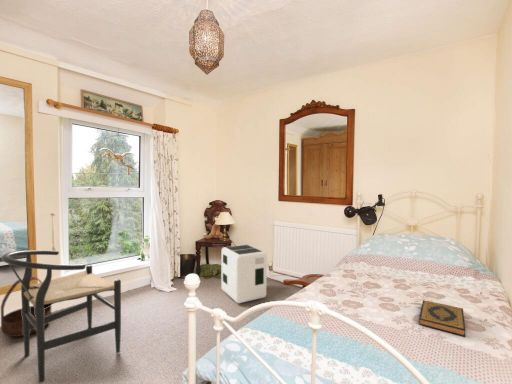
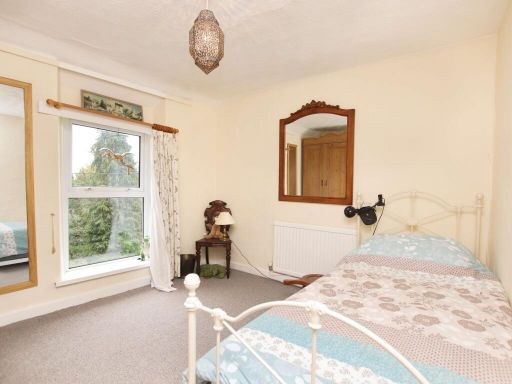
- chair (60, 301)
- basket (30, 306)
- hardback book (441, 316)
- air purifier (243, 272)
